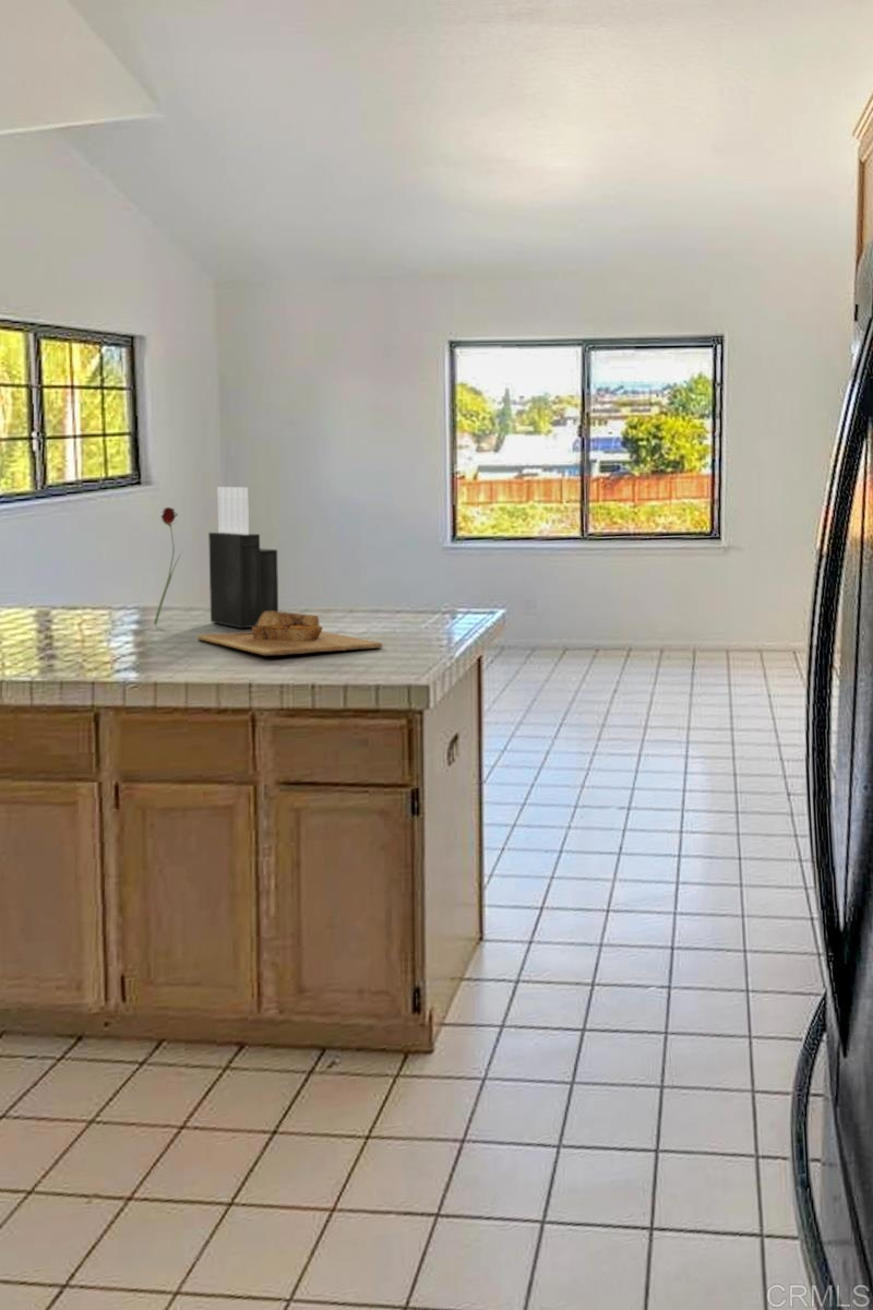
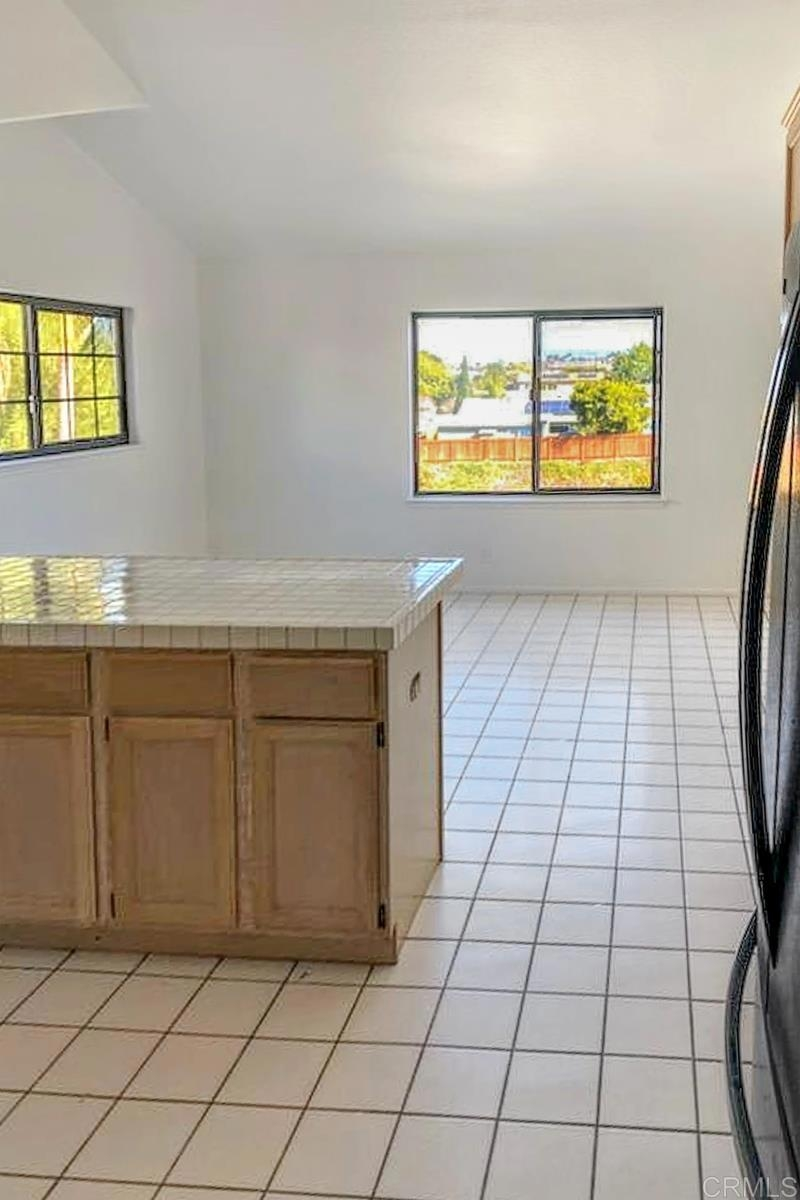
- flower (170, 565)
- cutting board (287, 627)
- knife block (247, 556)
